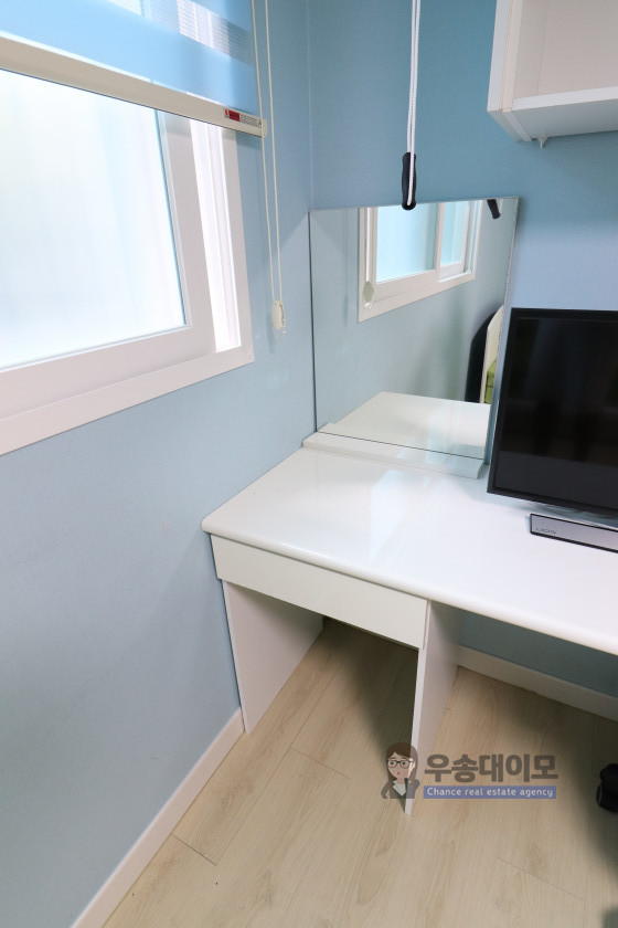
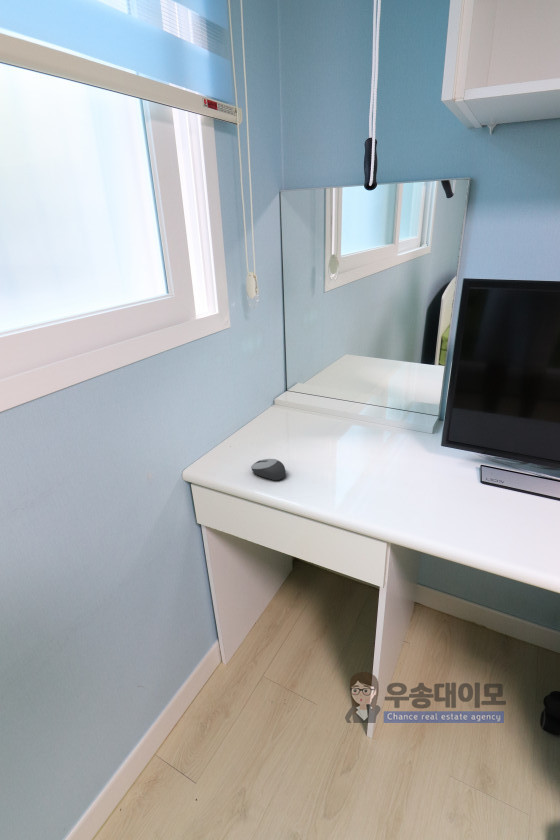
+ computer mouse (268, 467)
